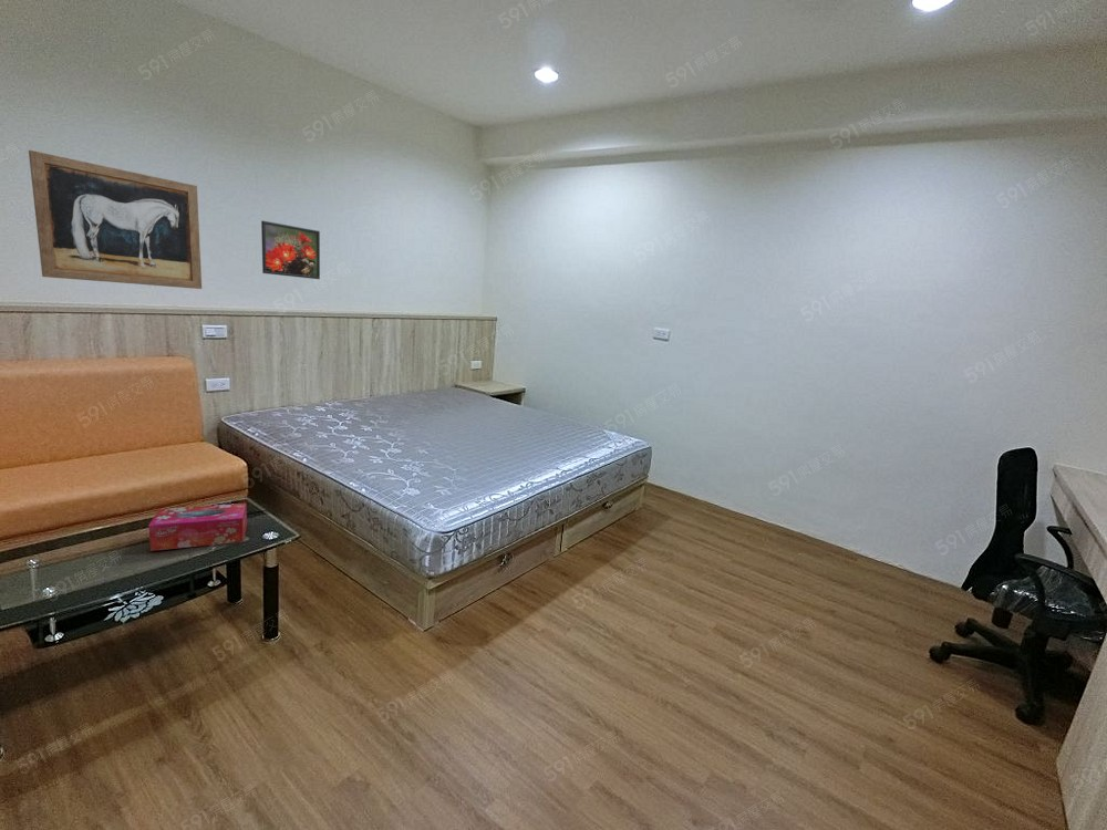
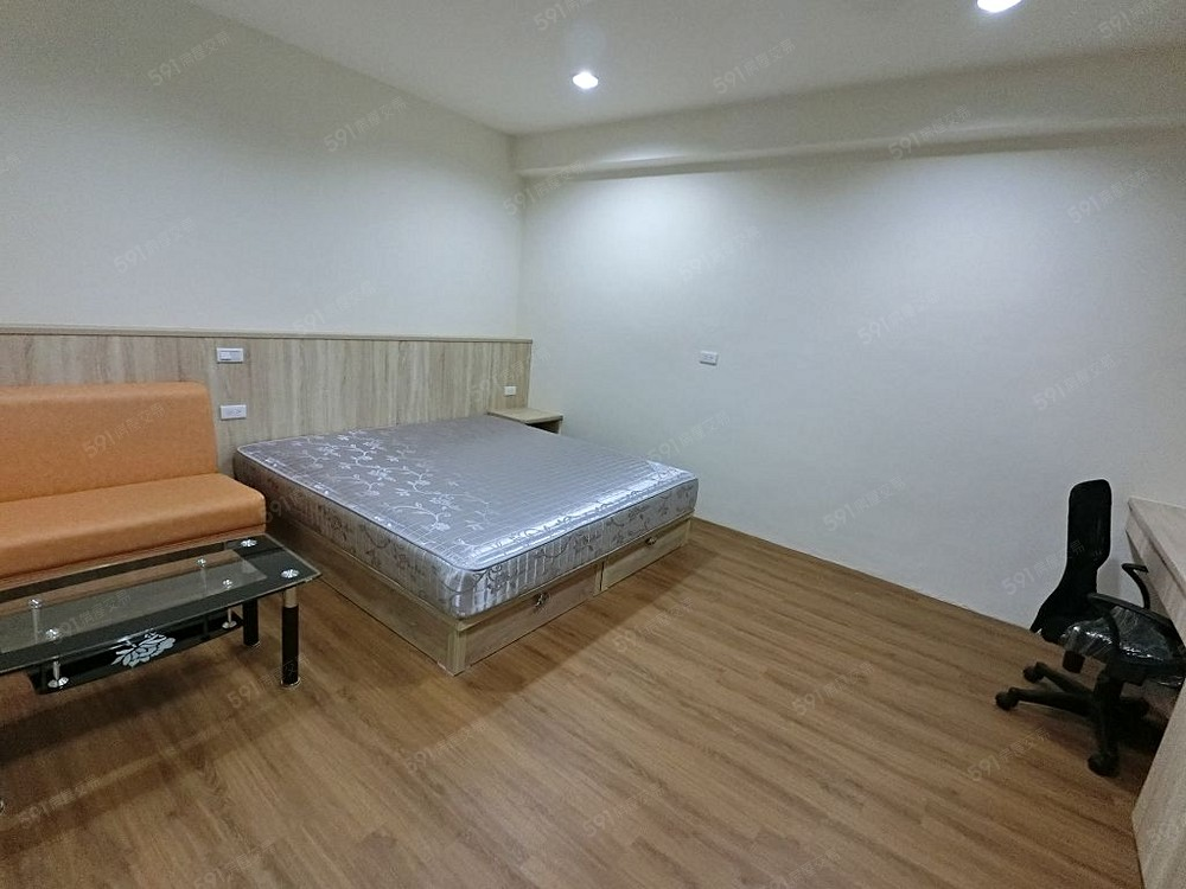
- tissue box (200, 525)
- wall art (125, 227)
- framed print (291, 251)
